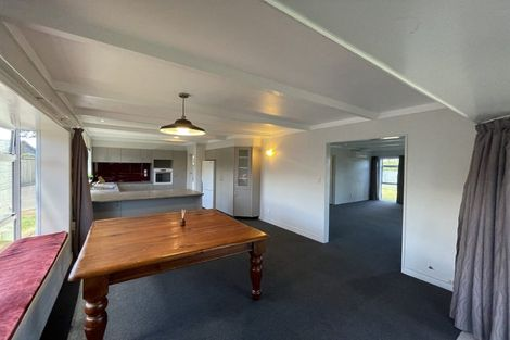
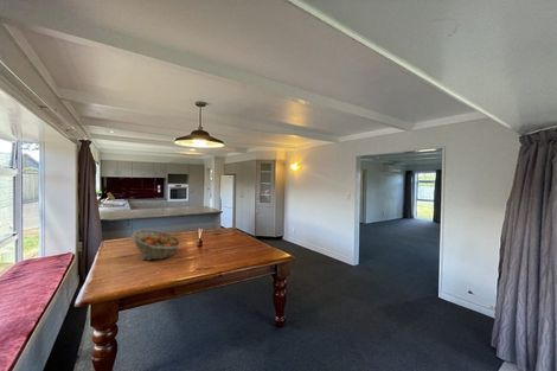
+ fruit basket (156, 243)
